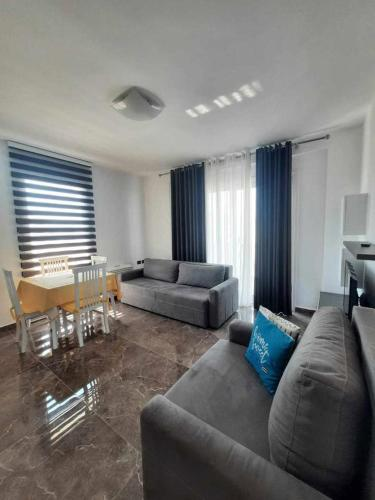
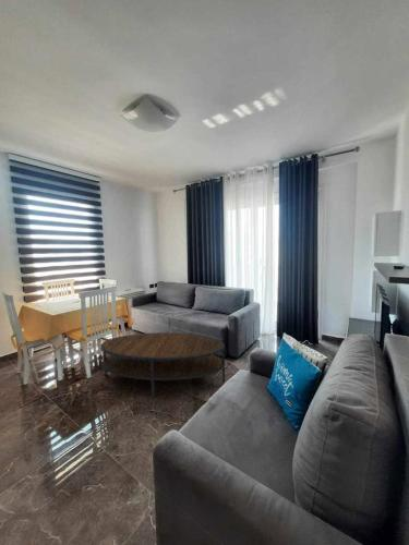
+ coffee table (161, 361)
